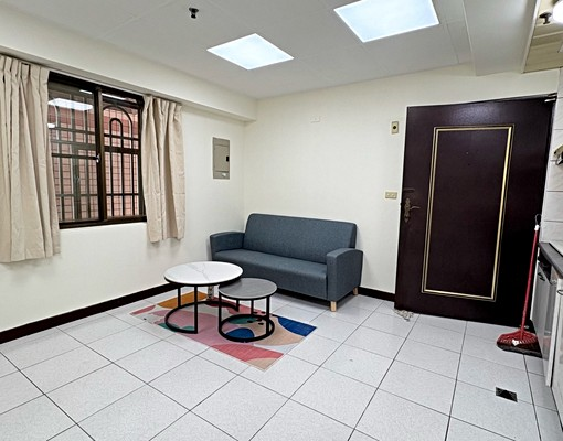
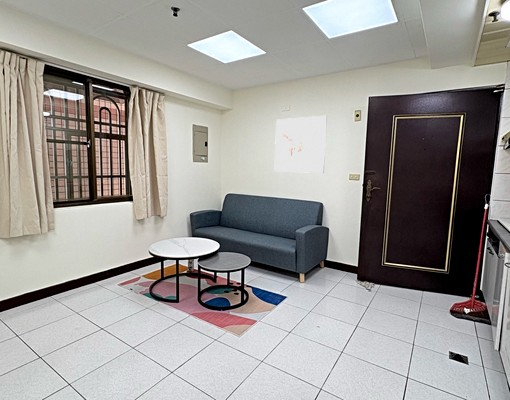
+ wall art (299, 145)
